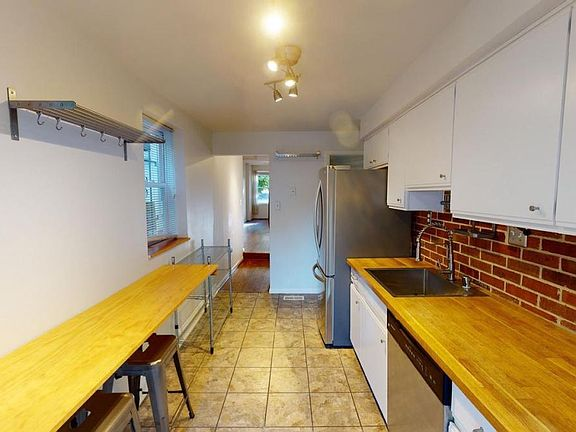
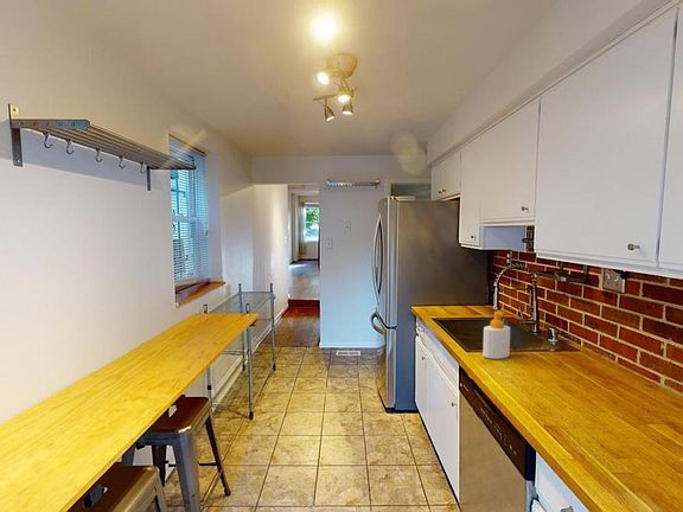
+ soap bottle (497, 333)
